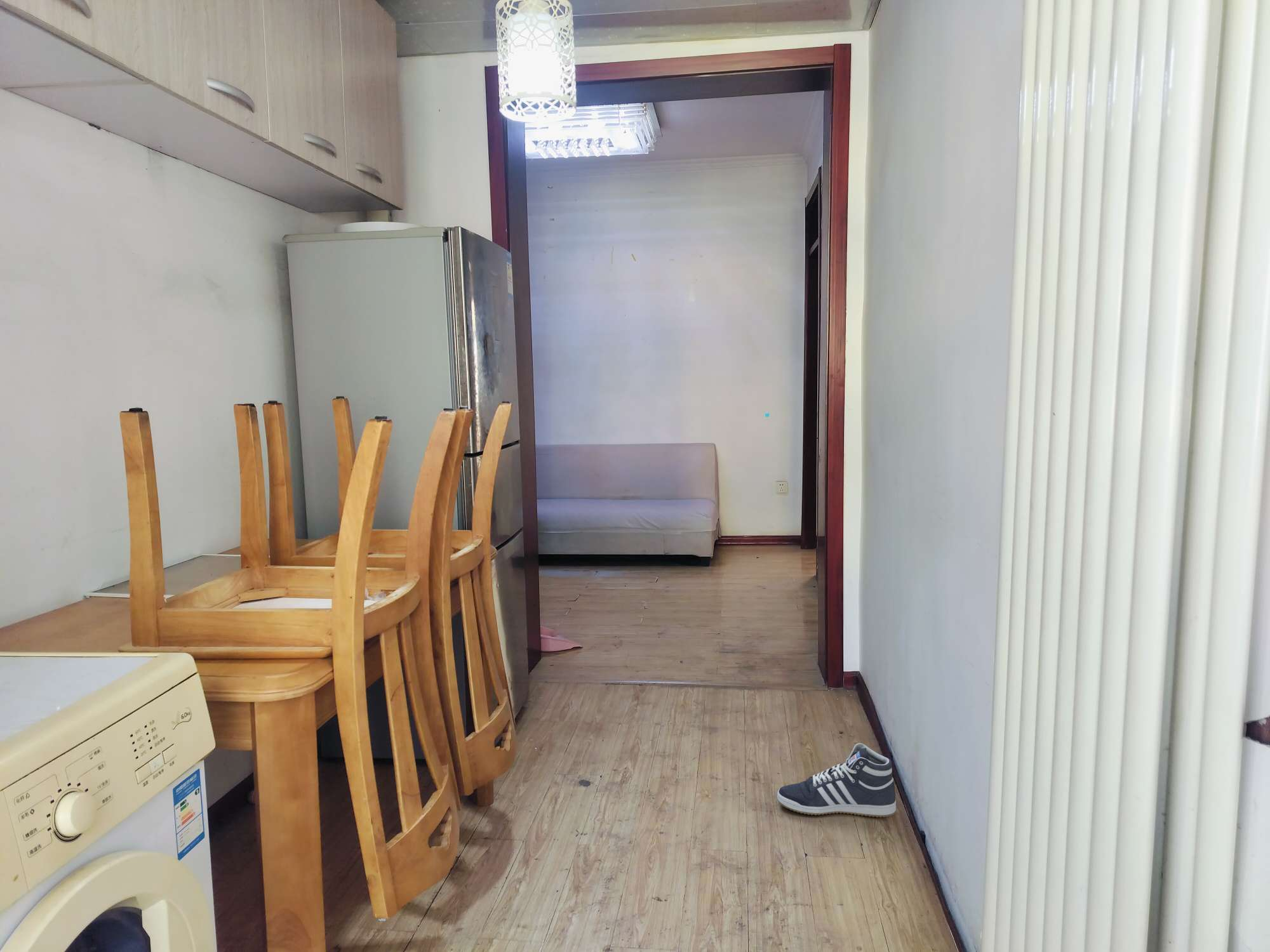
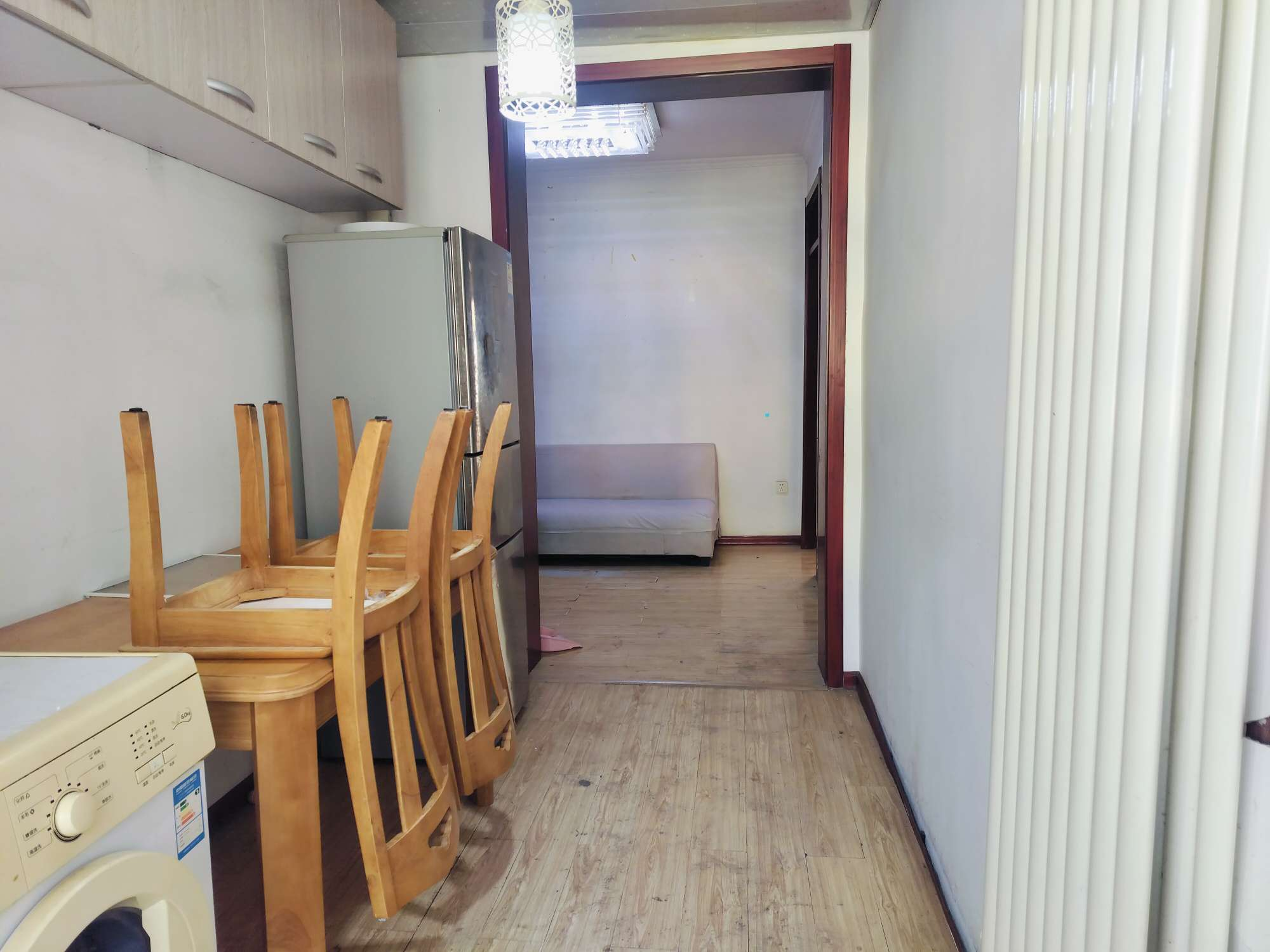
- sneaker (836, 777)
